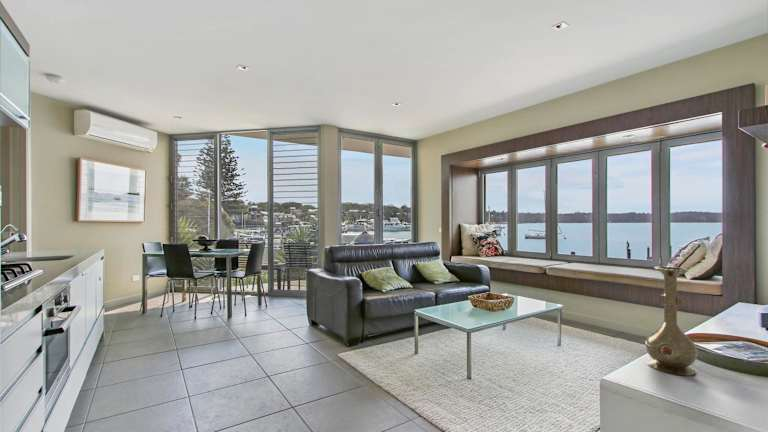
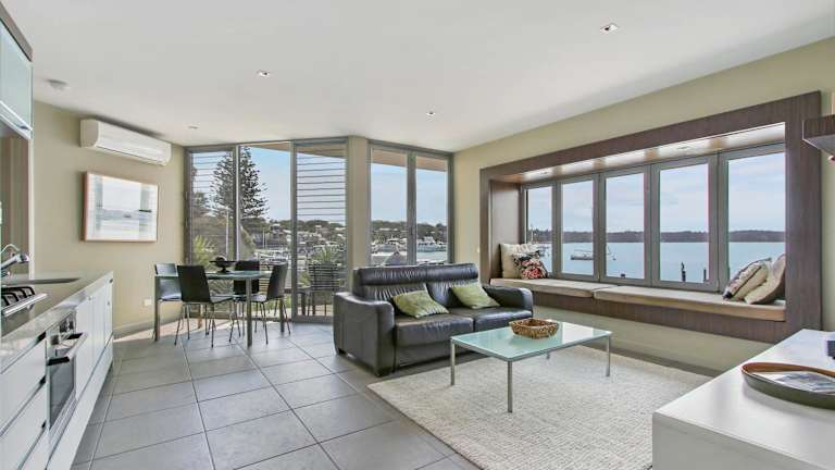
- vase (670, 317)
